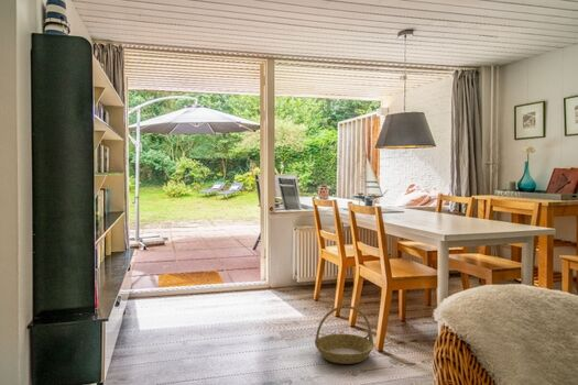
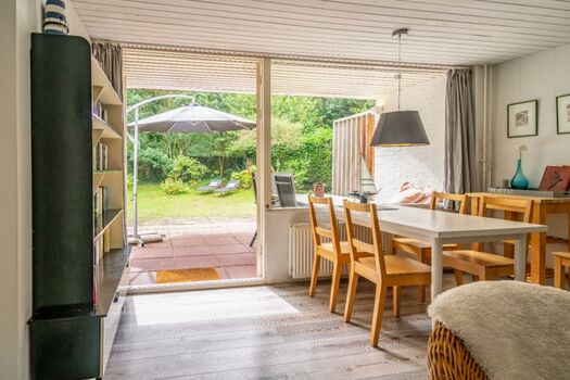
- basket (343, 333)
